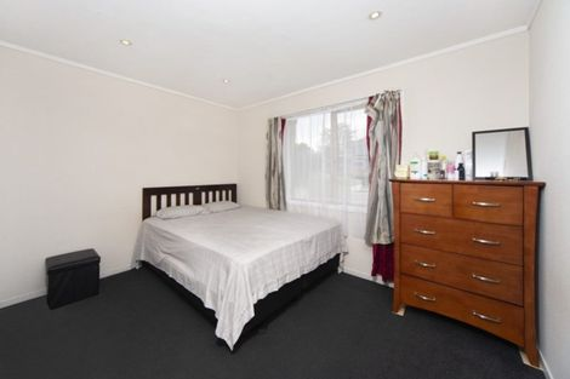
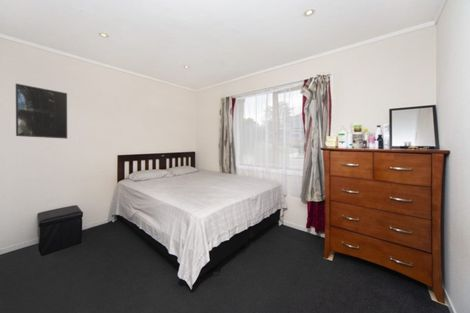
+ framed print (43, 113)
